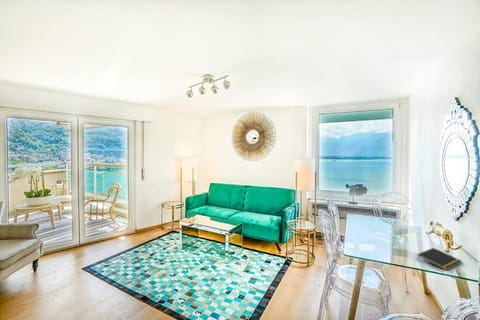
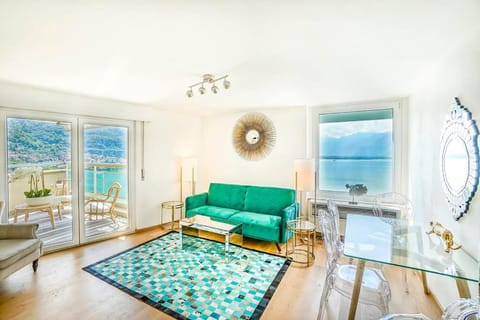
- notepad (439, 258)
